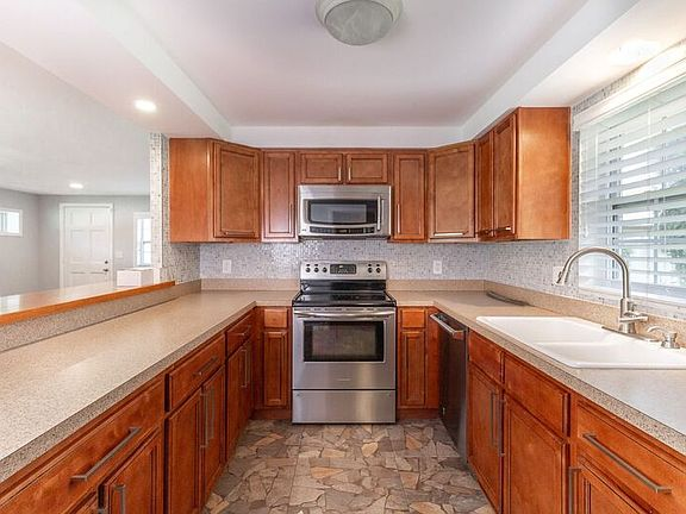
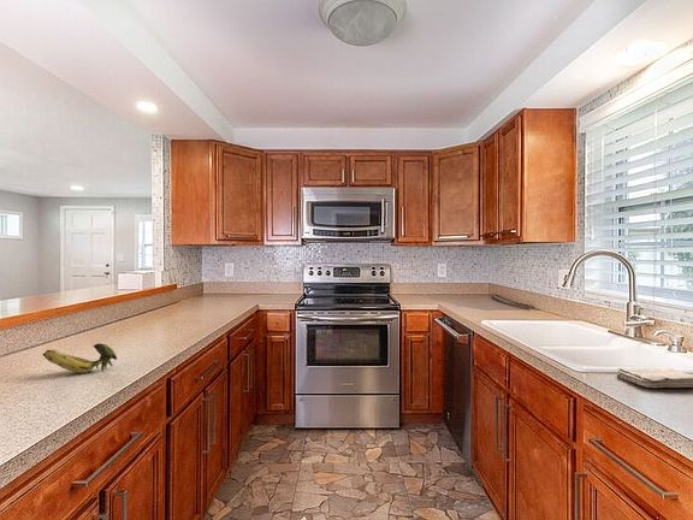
+ banana (81, 359)
+ washcloth (658, 376)
